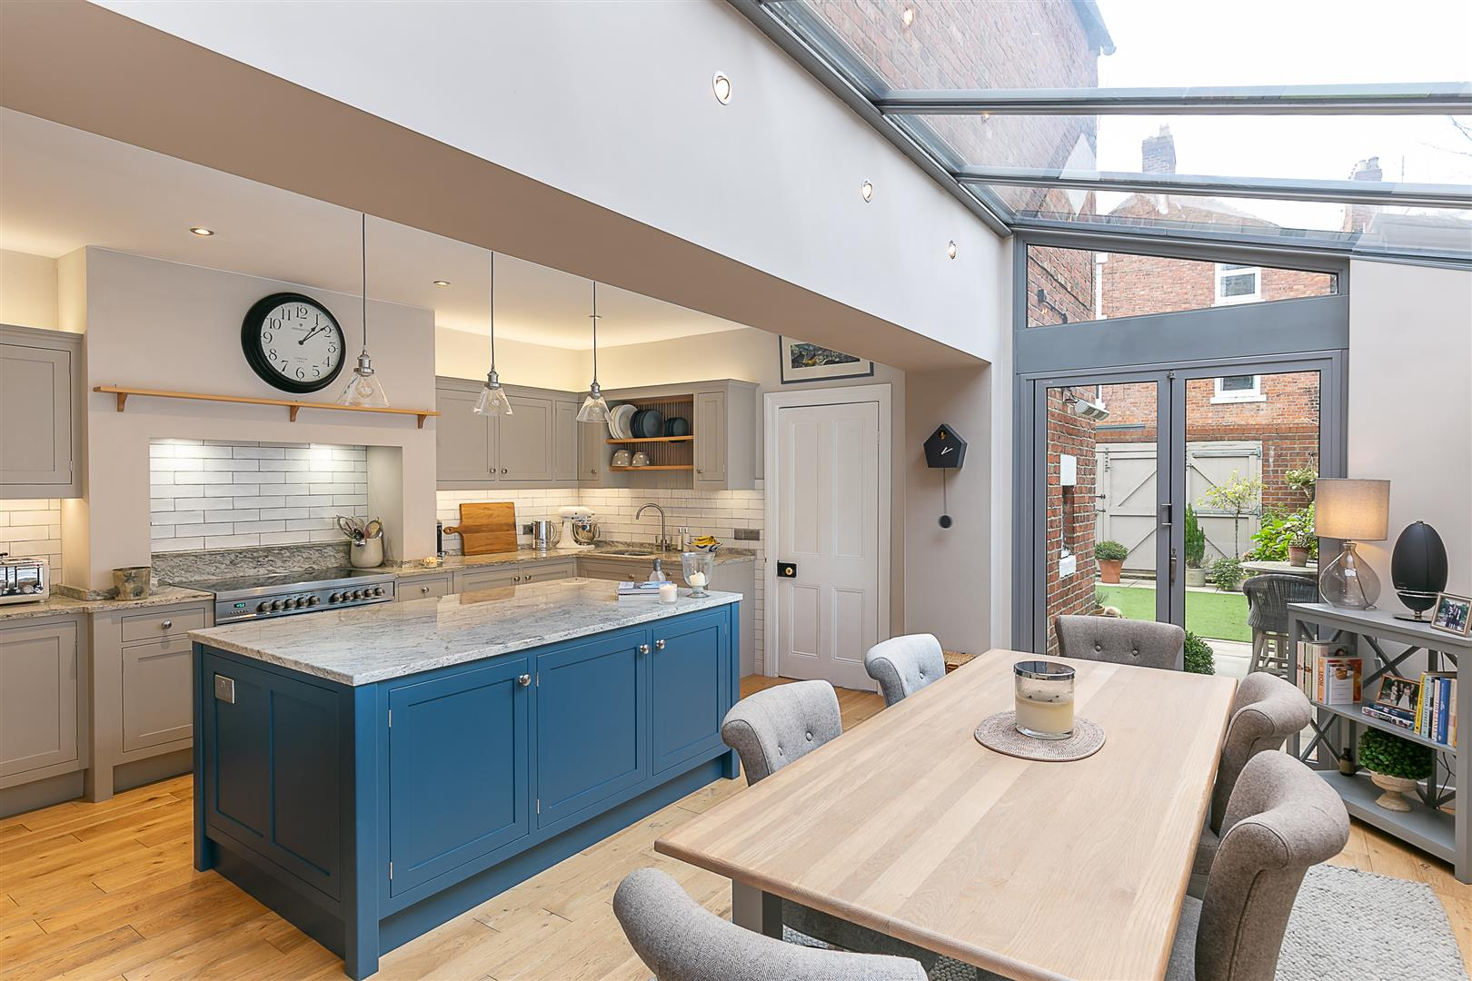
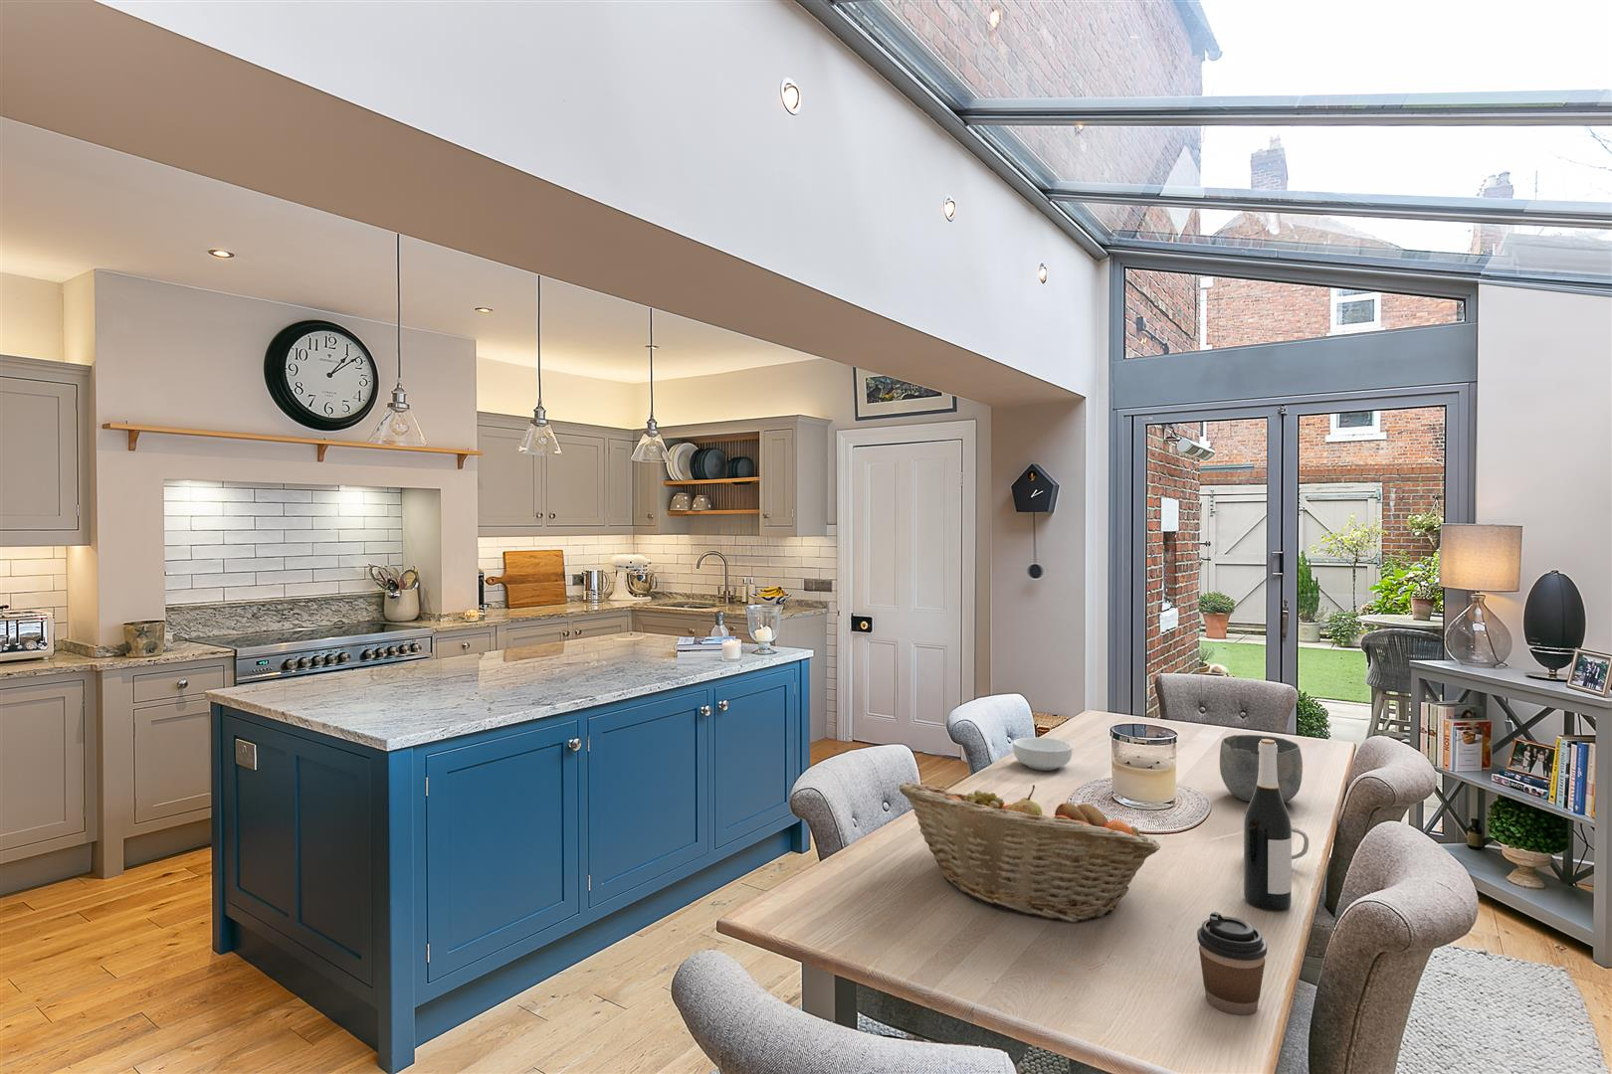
+ fruit basket (1021, 833)
+ coffee cup (1231, 960)
+ wine bottle (1267, 821)
+ bowl (1258, 771)
+ cereal bowl (1042, 755)
+ mug (1292, 832)
